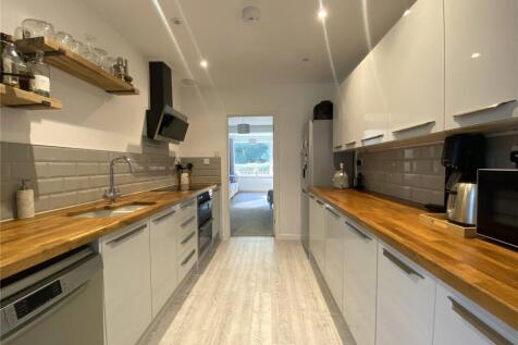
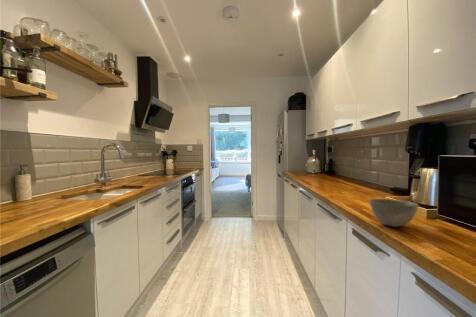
+ bowl (392, 213)
